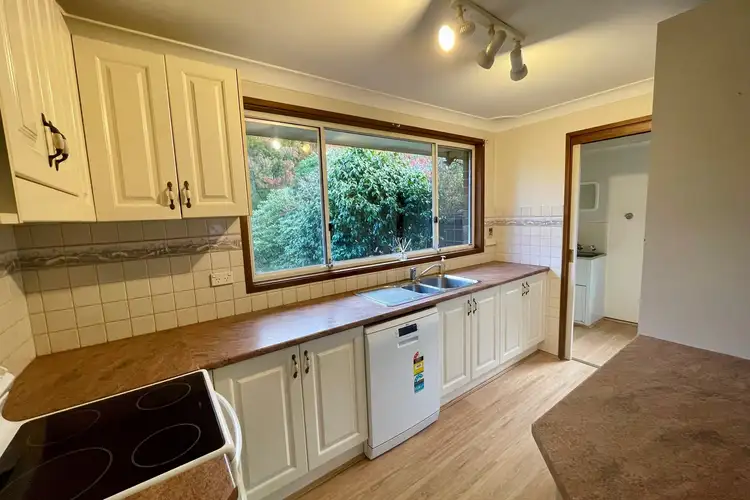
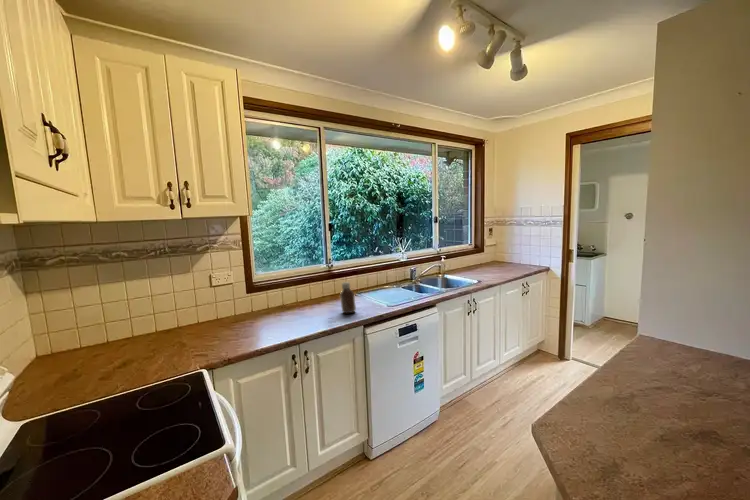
+ bottle (347, 297)
